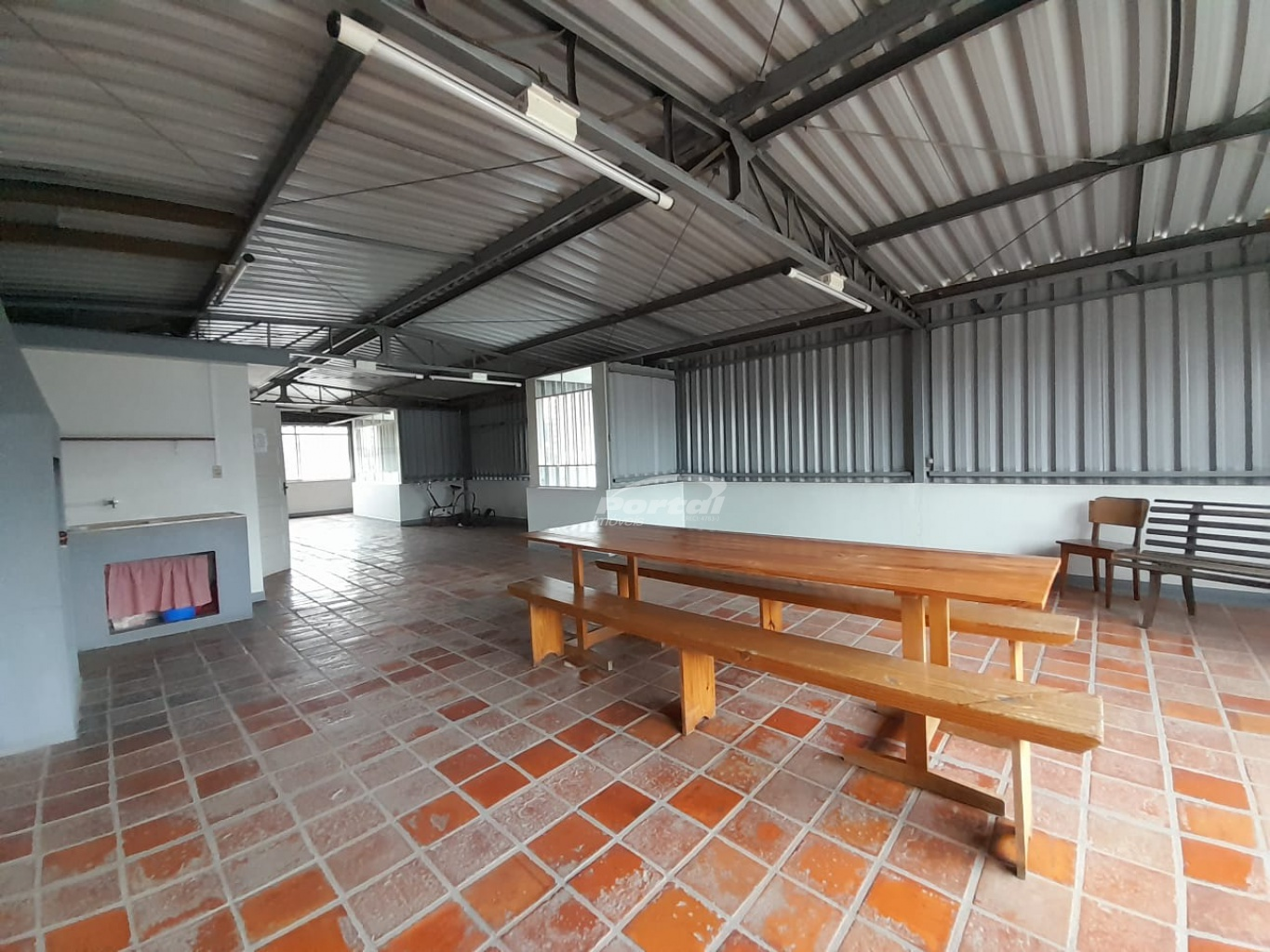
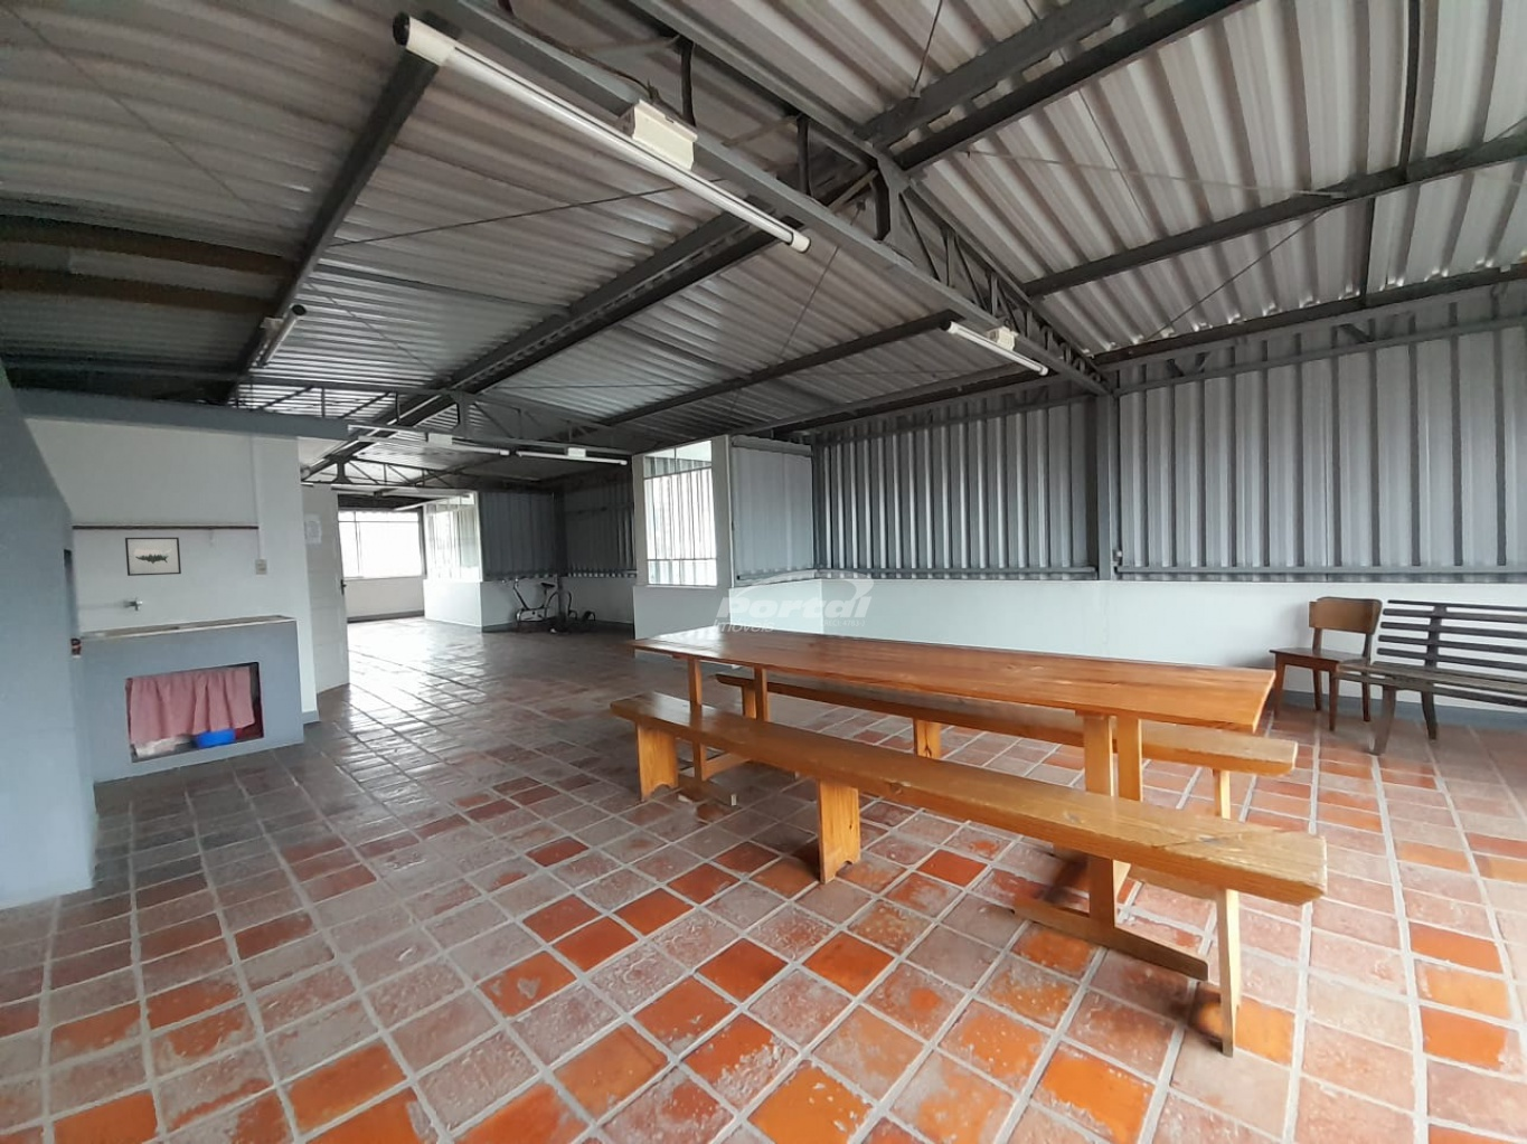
+ wall art (153, 556)
